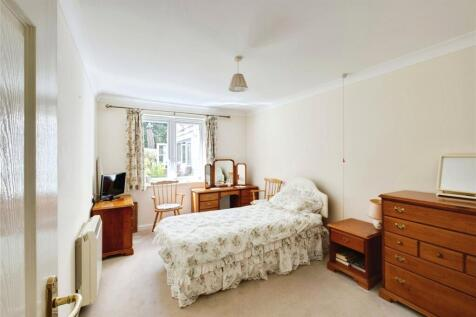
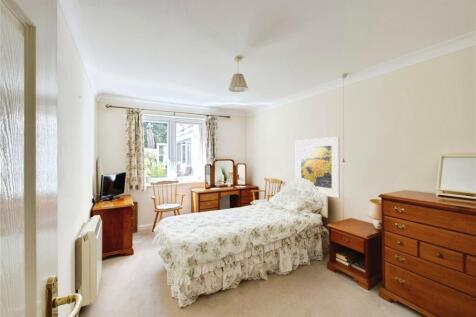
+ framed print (315, 166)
